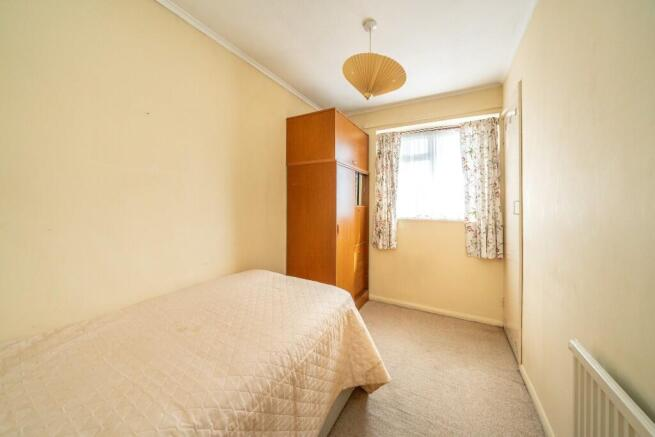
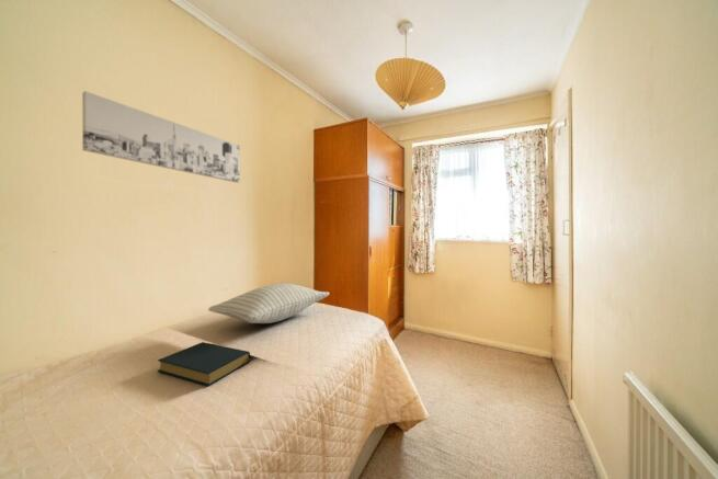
+ wall art (178, 147)
+ pillow (275, 301)
+ hardback book (205, 361)
